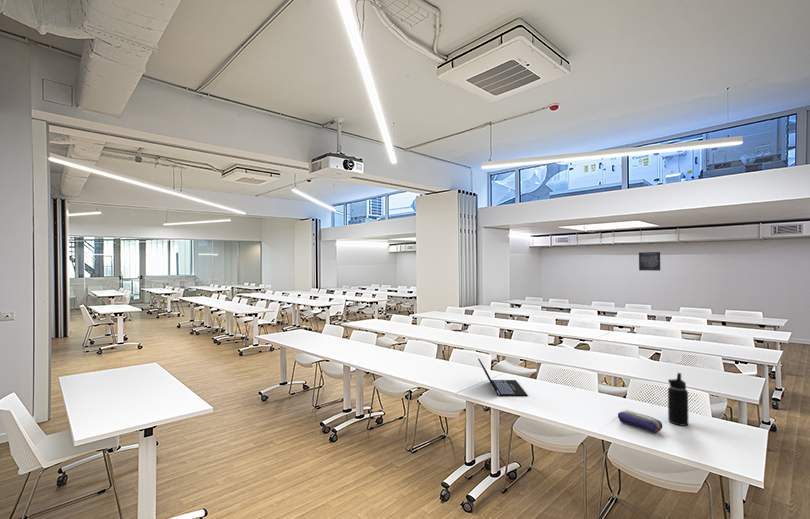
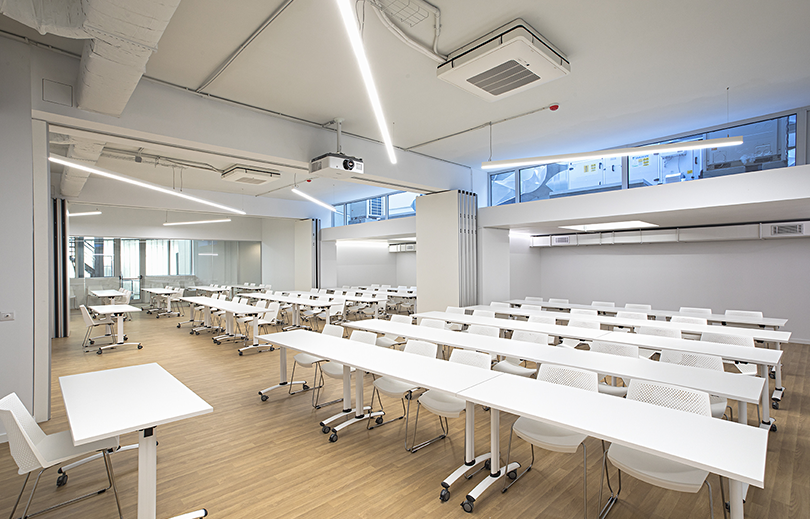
- pencil case (639, 421)
- wall art (649, 261)
- water bottle (677, 398)
- laptop (501, 380)
